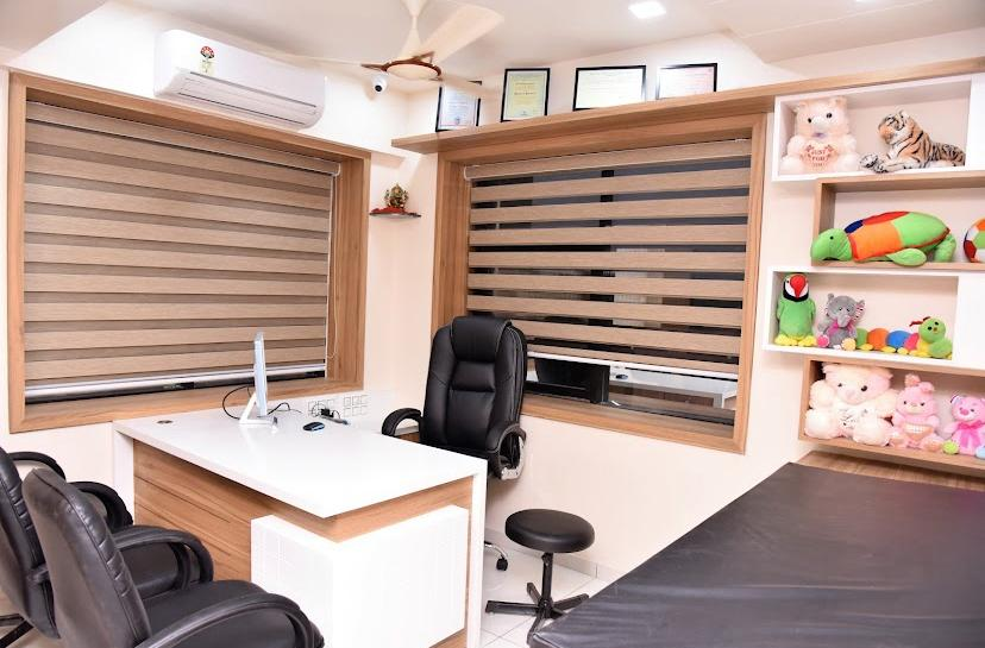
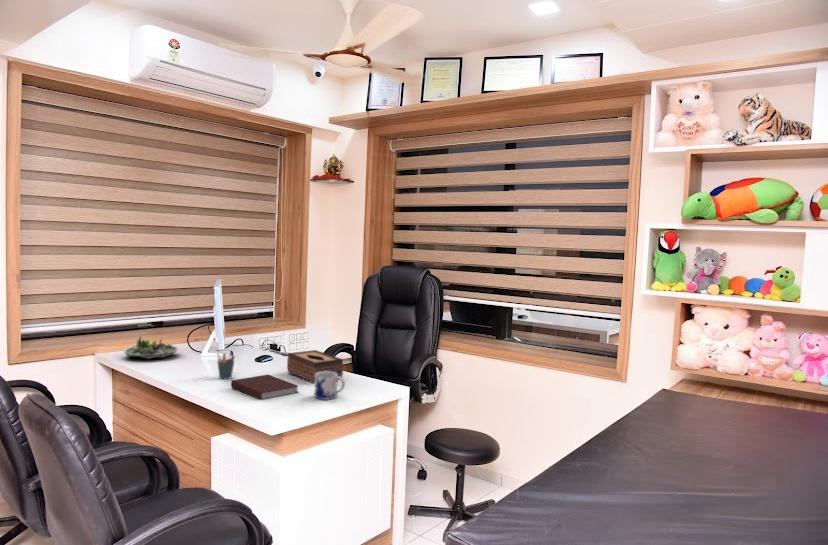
+ succulent planter (151, 345)
+ pen holder (225, 365)
+ mug (328, 385)
+ notebook (264, 386)
+ tissue box (314, 366)
